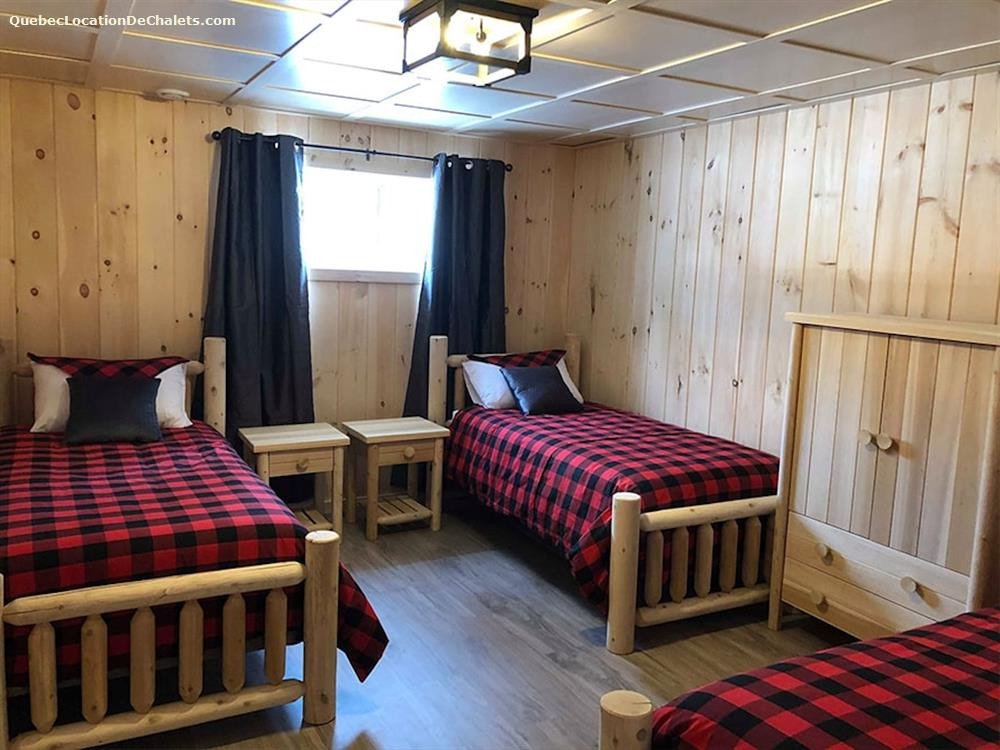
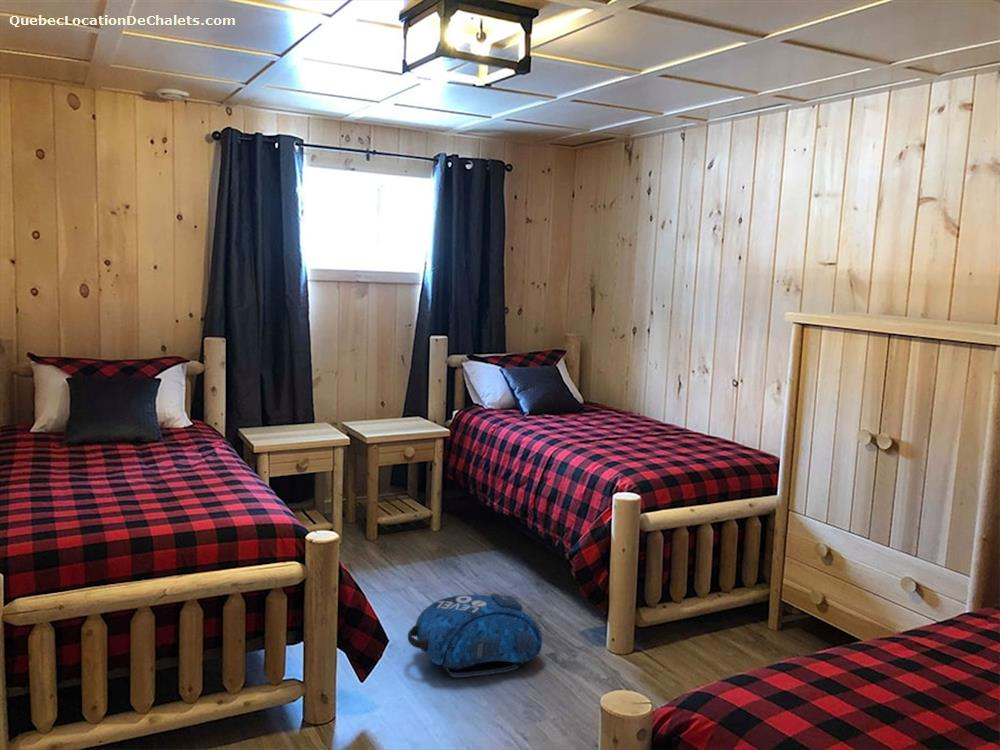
+ backpack (472, 631)
